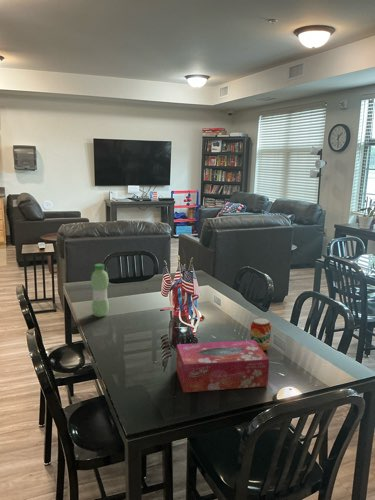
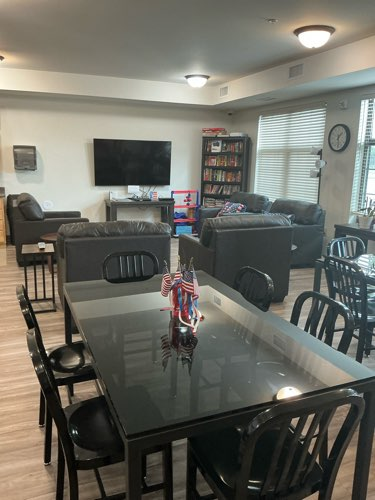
- water bottle (99, 290)
- tissue box (221, 364)
- beverage can (260, 334)
